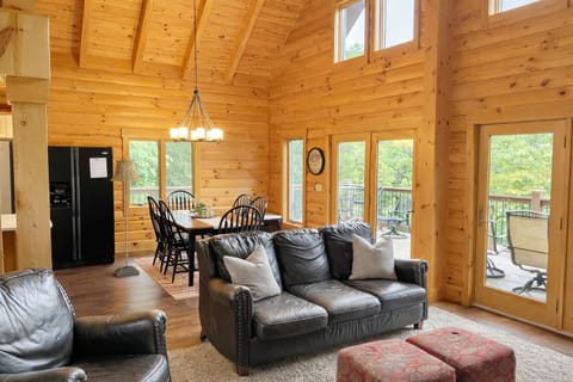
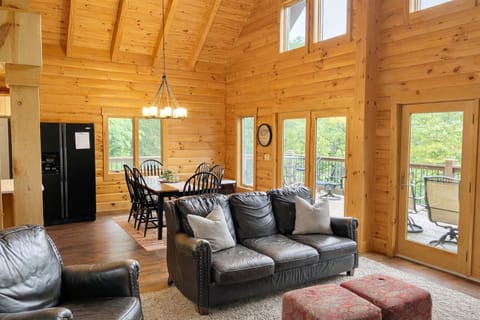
- floor lamp (125, 217)
